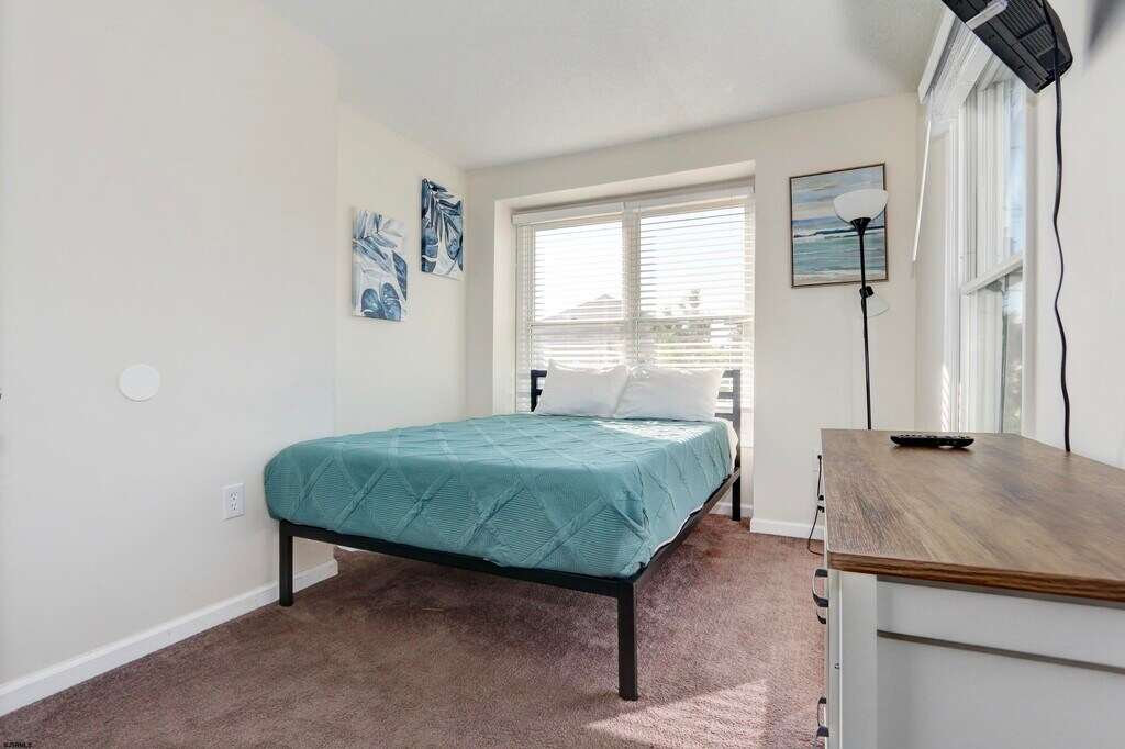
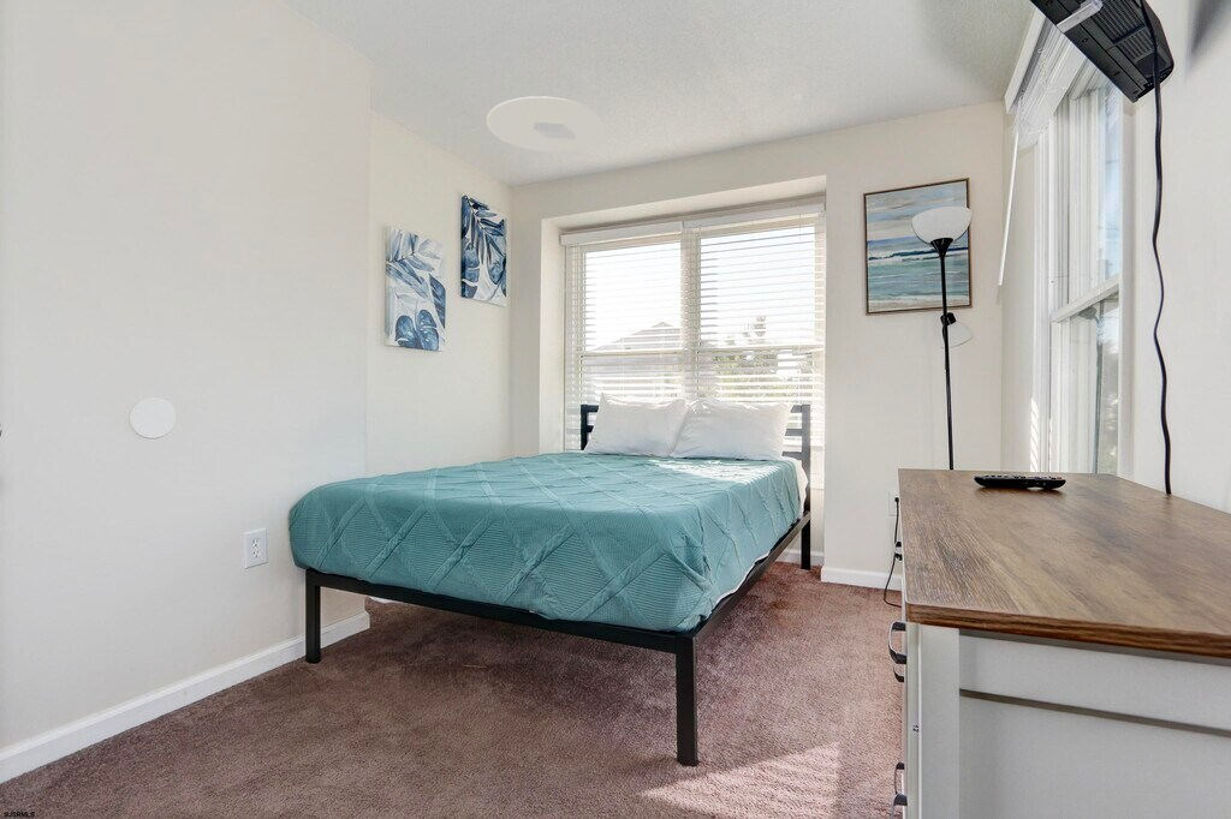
+ ceiling light (546, 121)
